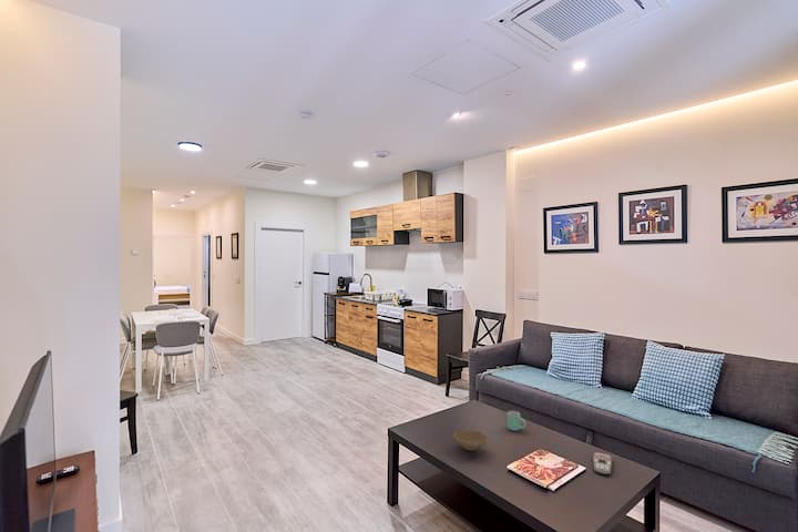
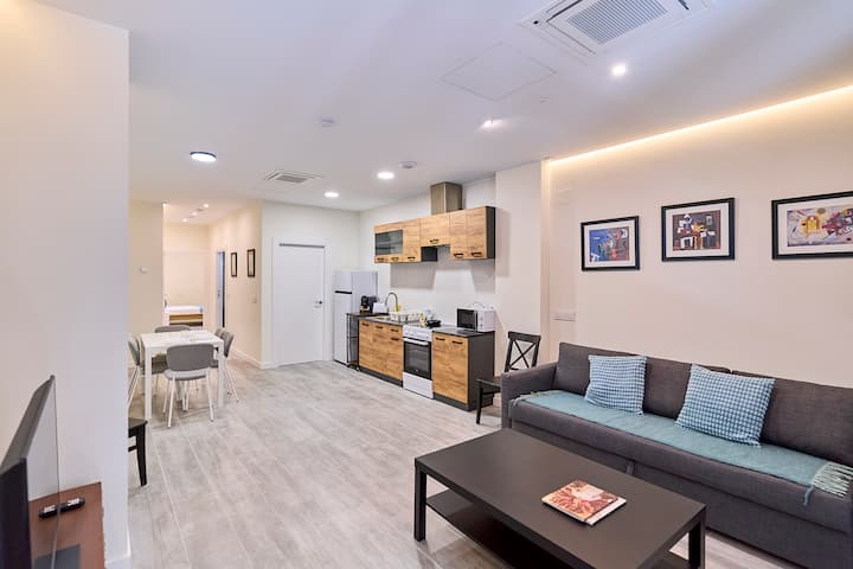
- remote control (602, 463)
- bowl (470, 442)
- mug (516, 421)
